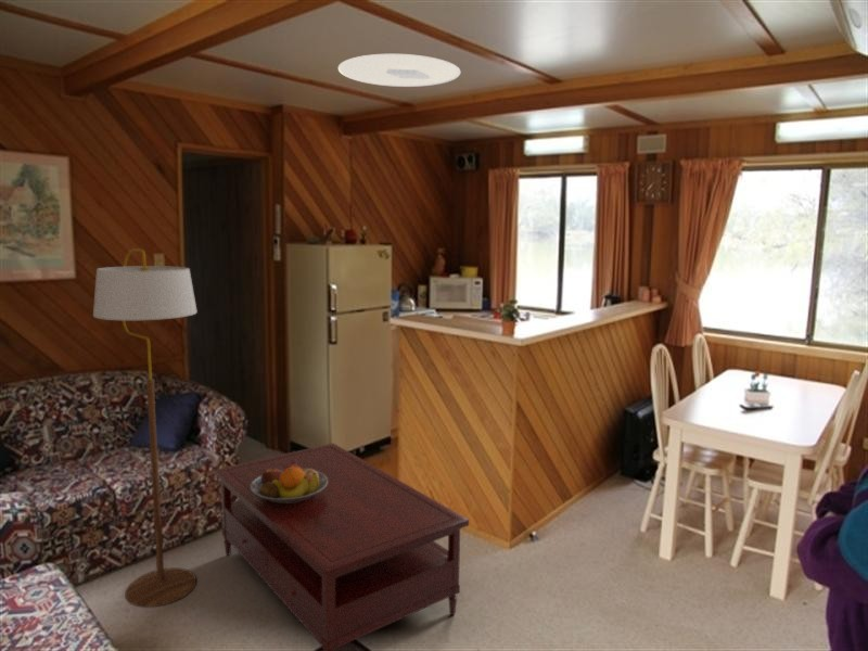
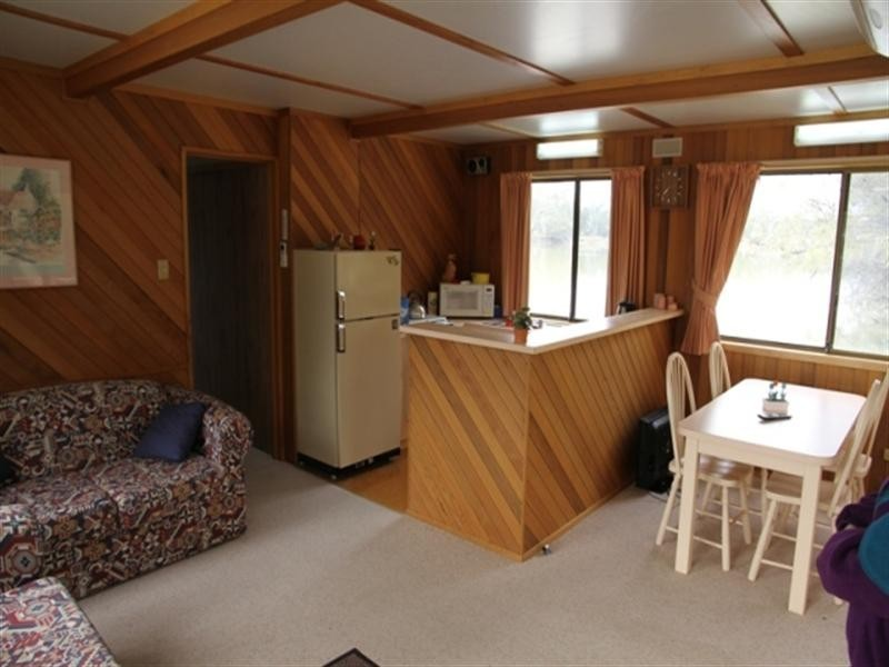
- fruit bowl (289, 478)
- ceiling light (399, 65)
- floor lamp (150, 423)
- coffee table (331, 537)
